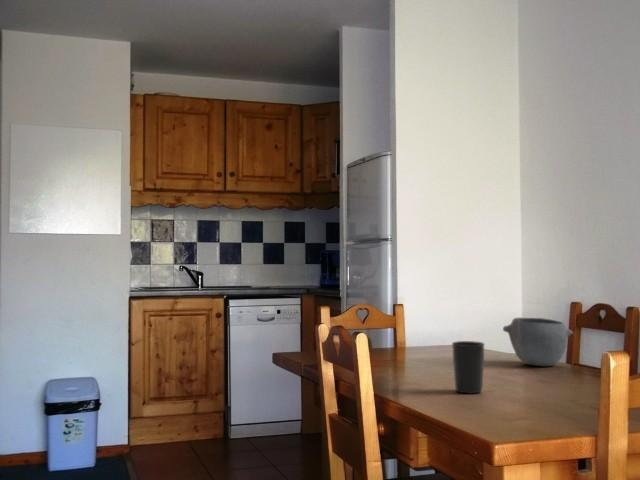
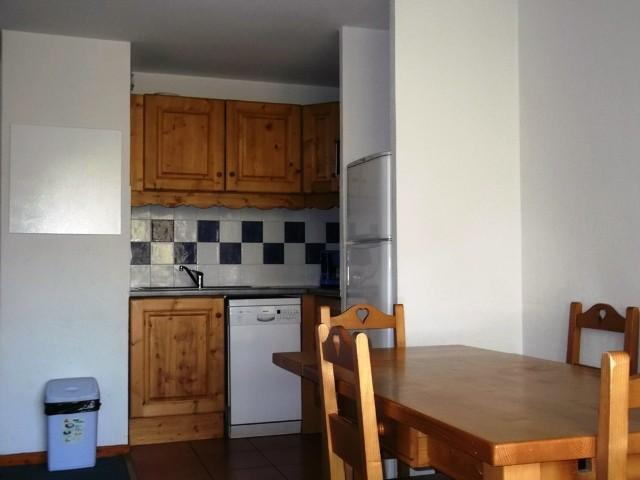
- bowl (537, 341)
- cup (468, 367)
